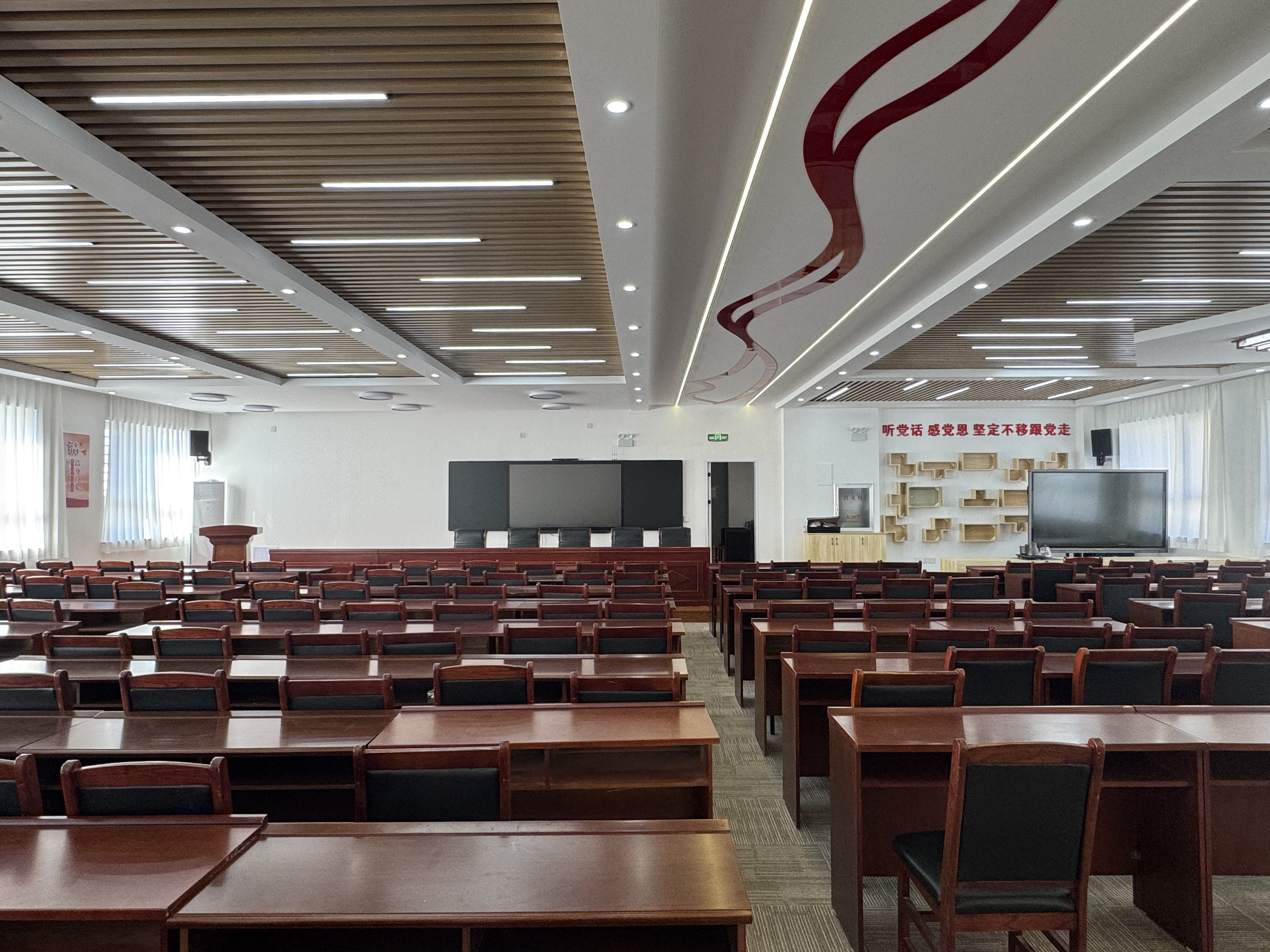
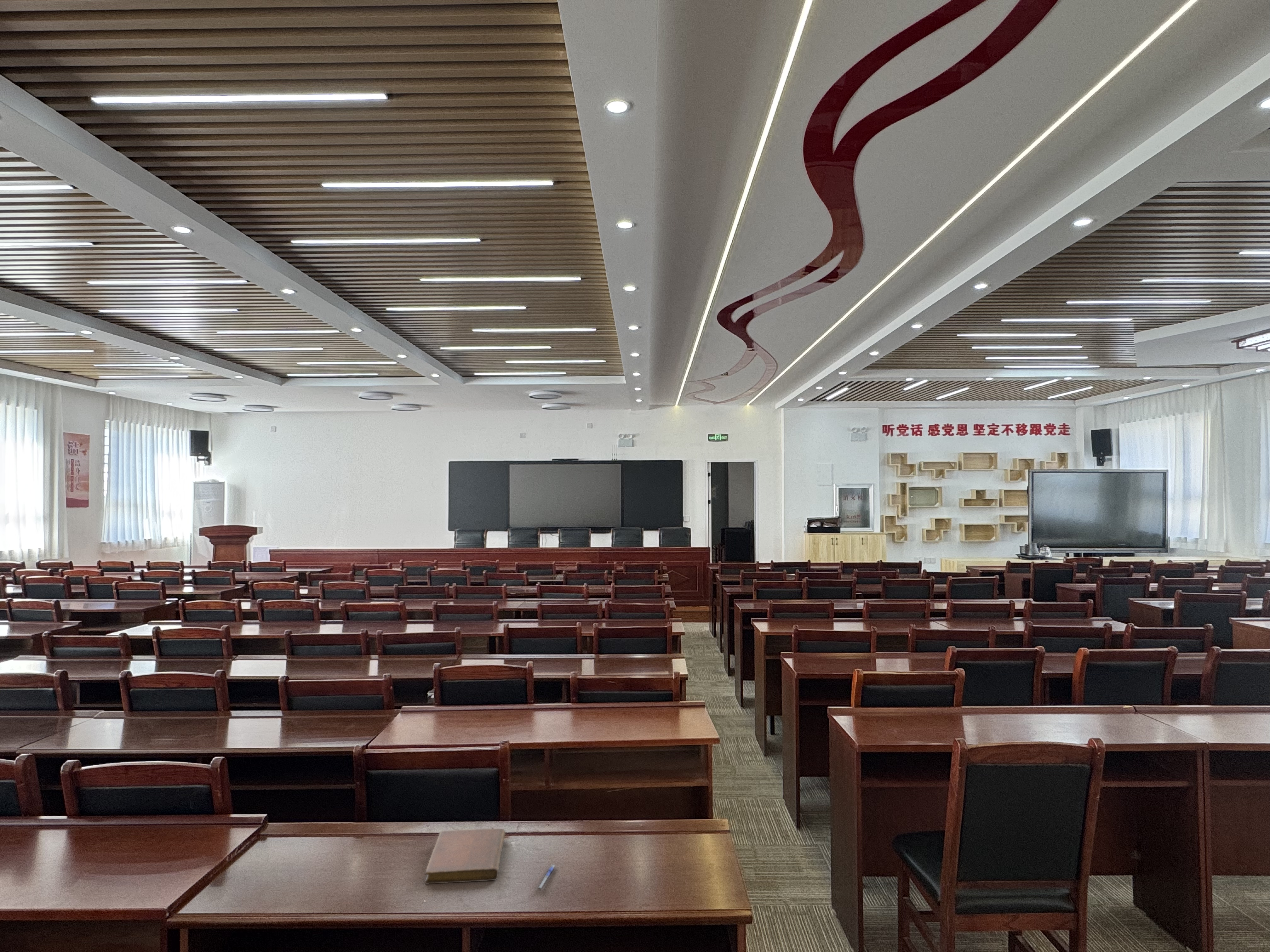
+ pen (546, 877)
+ notebook (467, 854)
